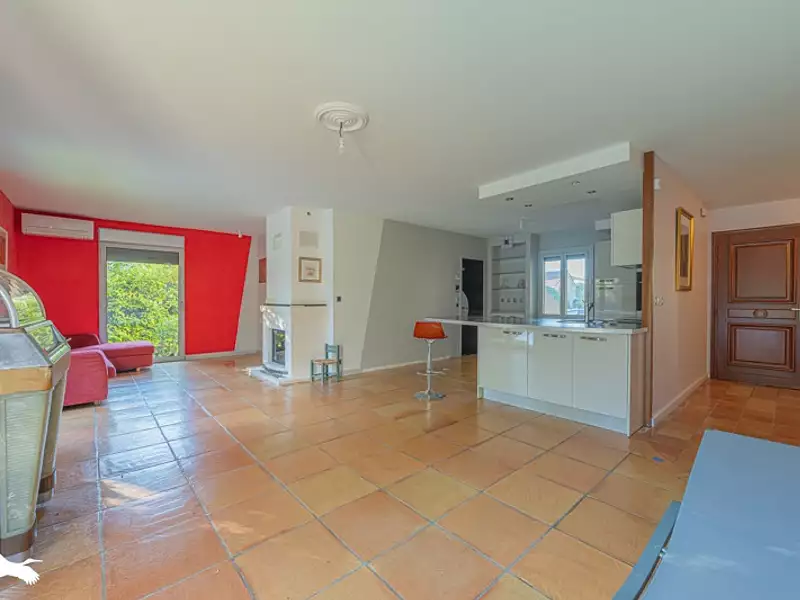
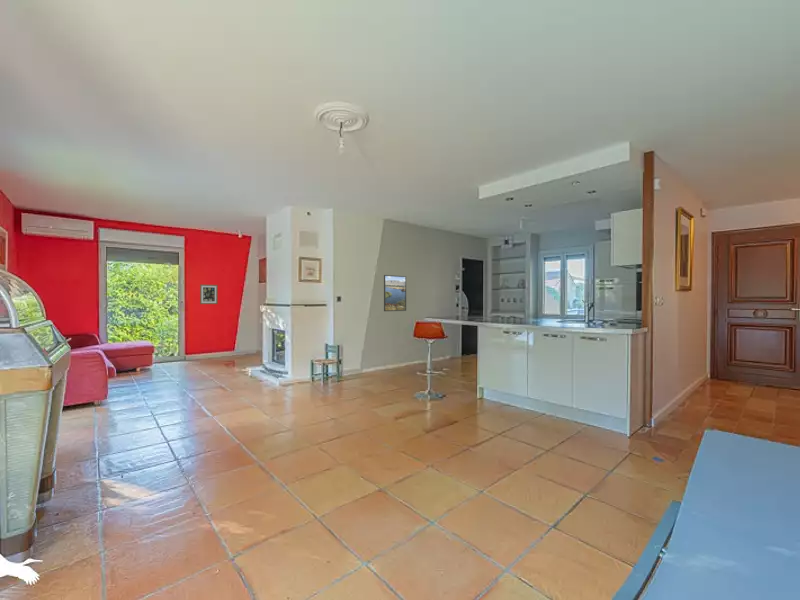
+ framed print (395, 293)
+ wall art (209, 294)
